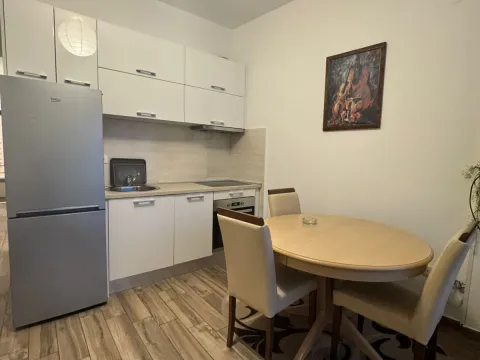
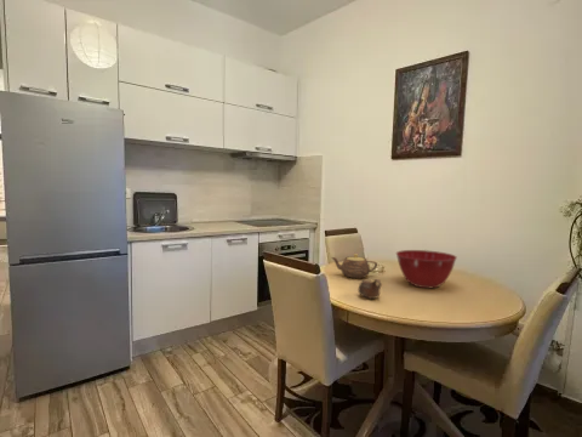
+ teapot (353, 265)
+ mixing bowl (424, 268)
+ cup (369, 286)
